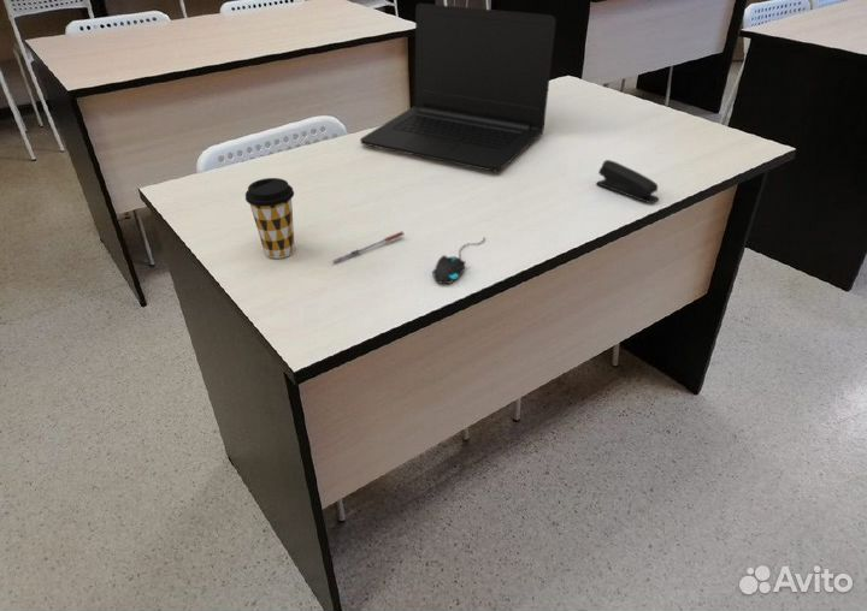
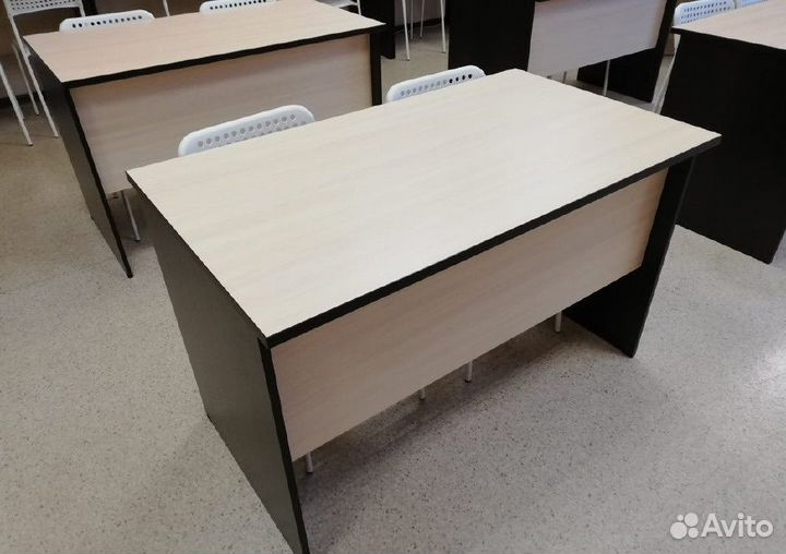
- pen (368, 247)
- mouse (460, 254)
- coffee cup (273, 219)
- laptop (454, 83)
- stapler (629, 179)
